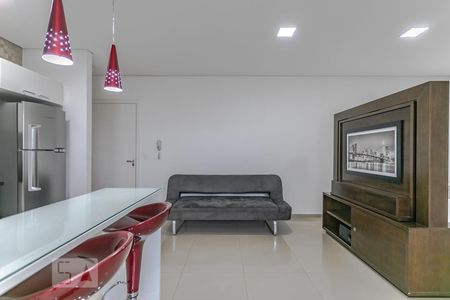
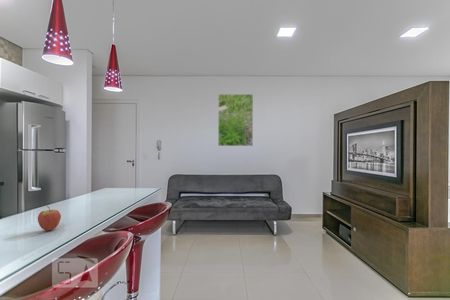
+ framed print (235, 120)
+ fruit (49, 217)
